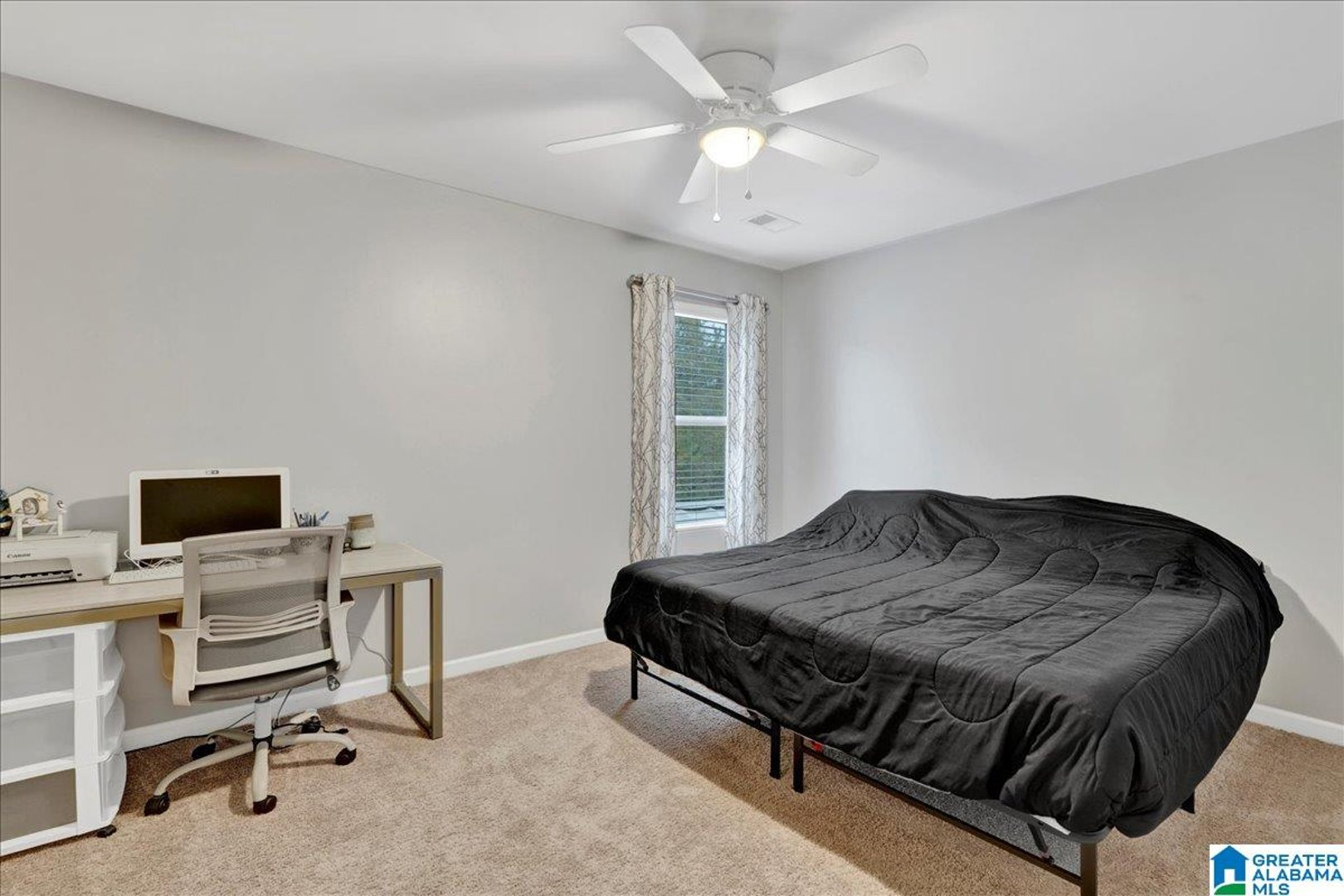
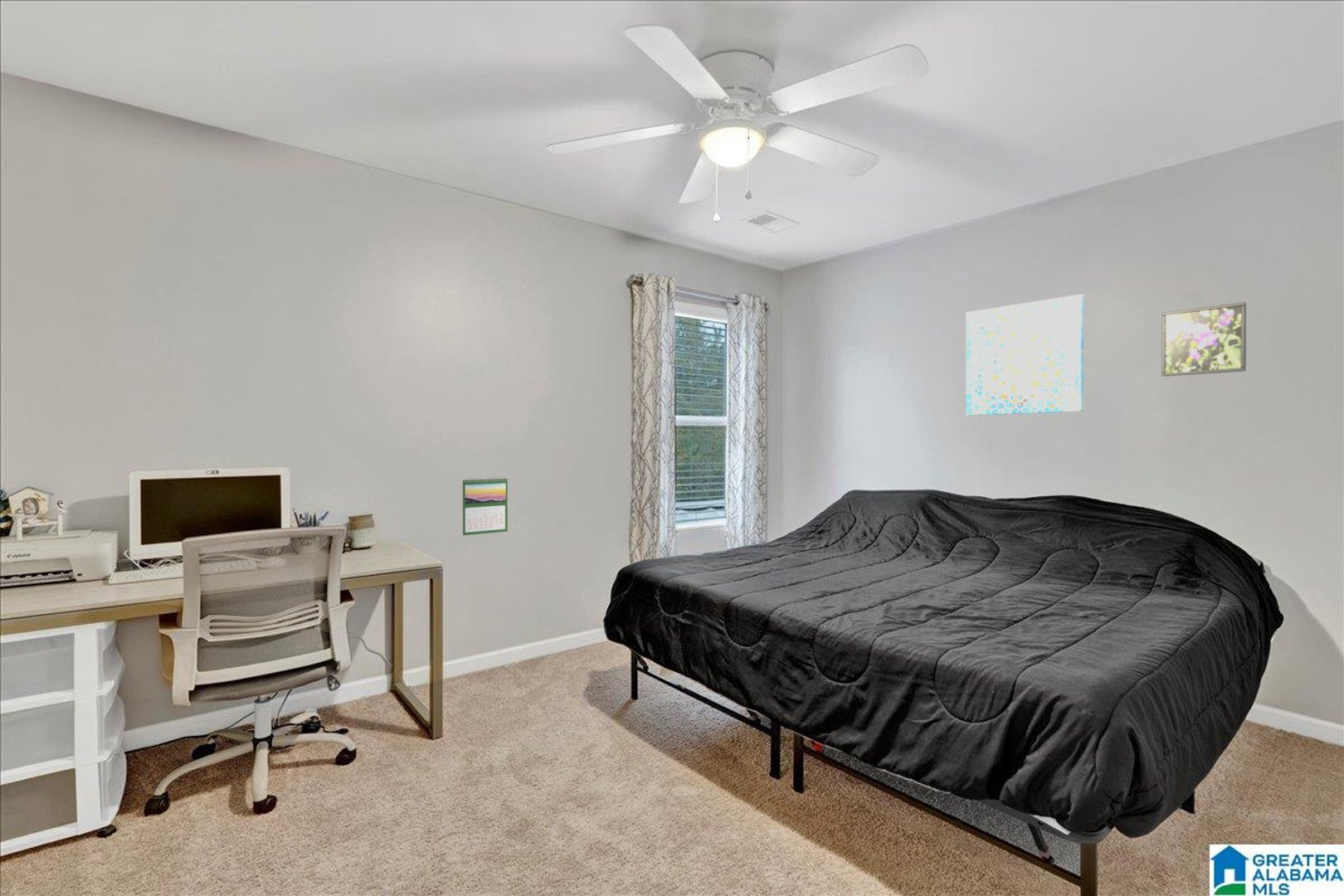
+ calendar (485, 504)
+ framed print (1202, 340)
+ wall art (1020, 358)
